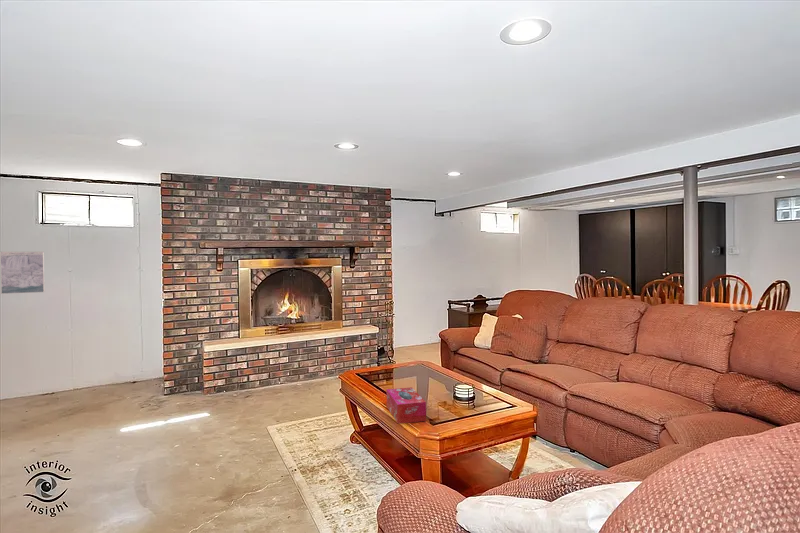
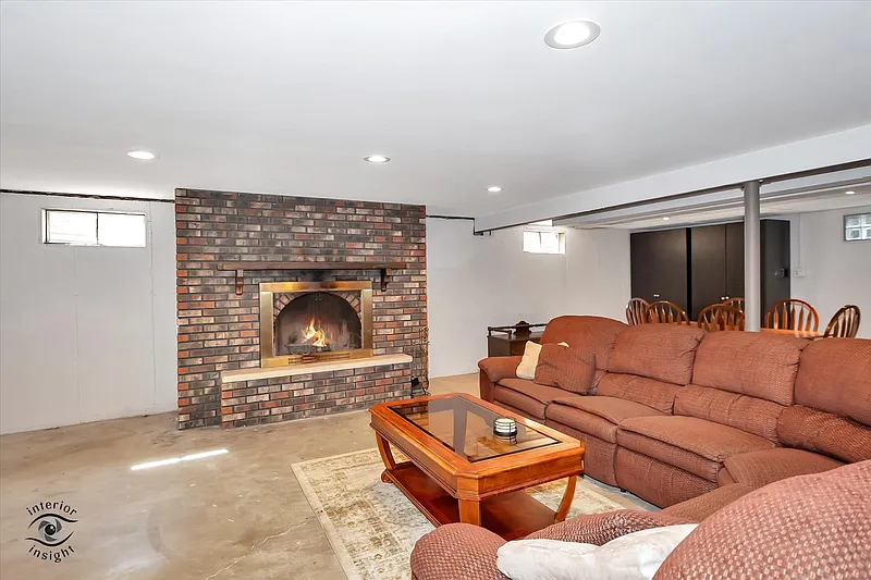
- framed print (22, 272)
- tissue box (405, 404)
